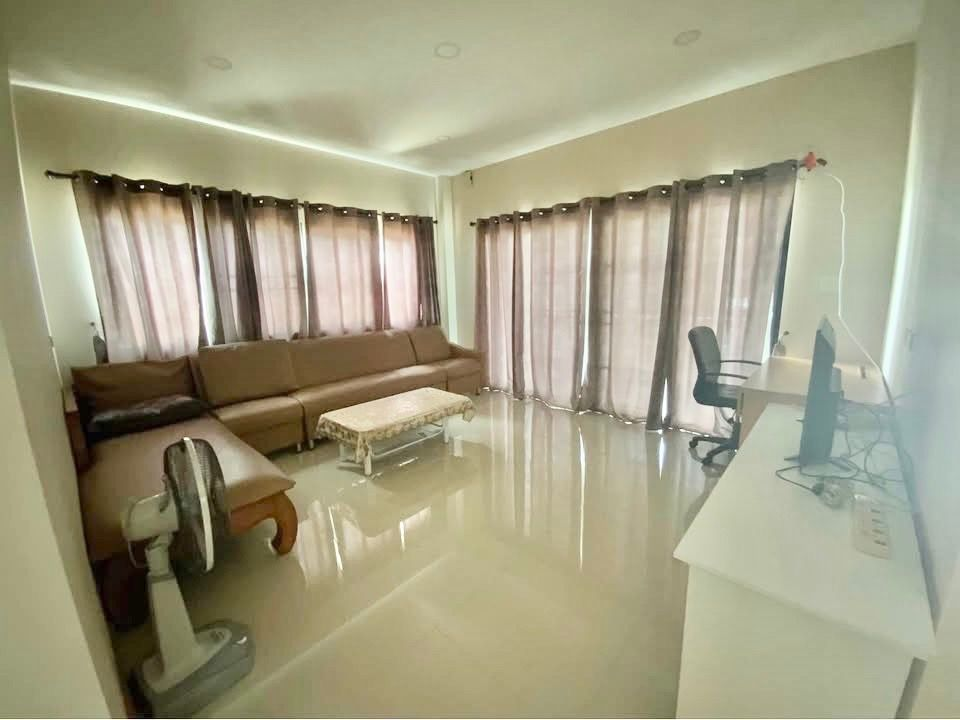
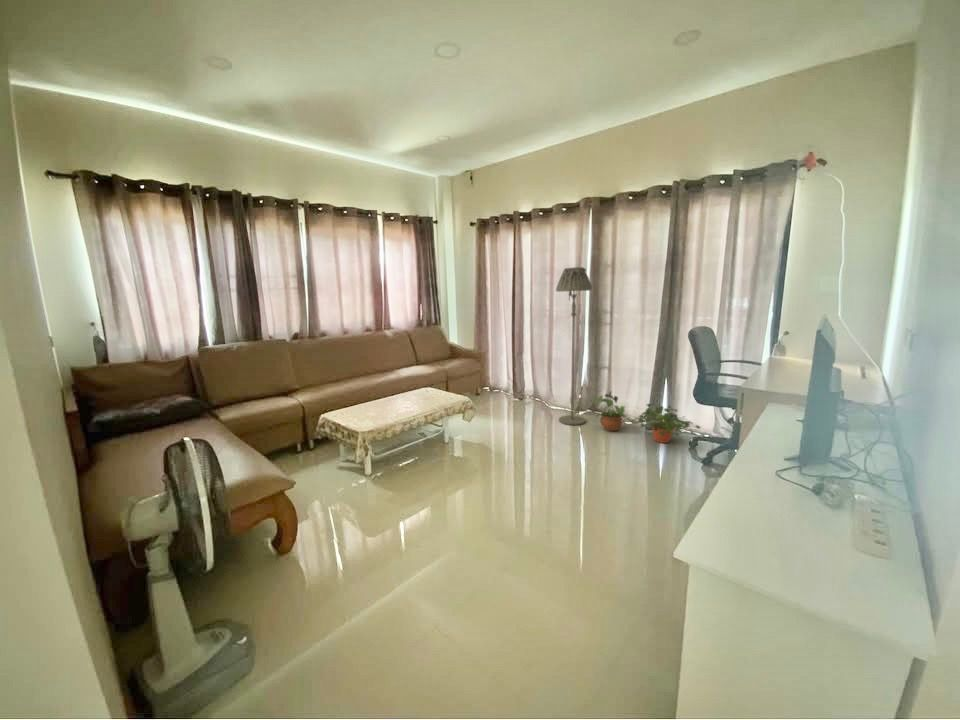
+ floor lamp (572, 347)
+ potted plant (610, 410)
+ potted plant (667, 426)
